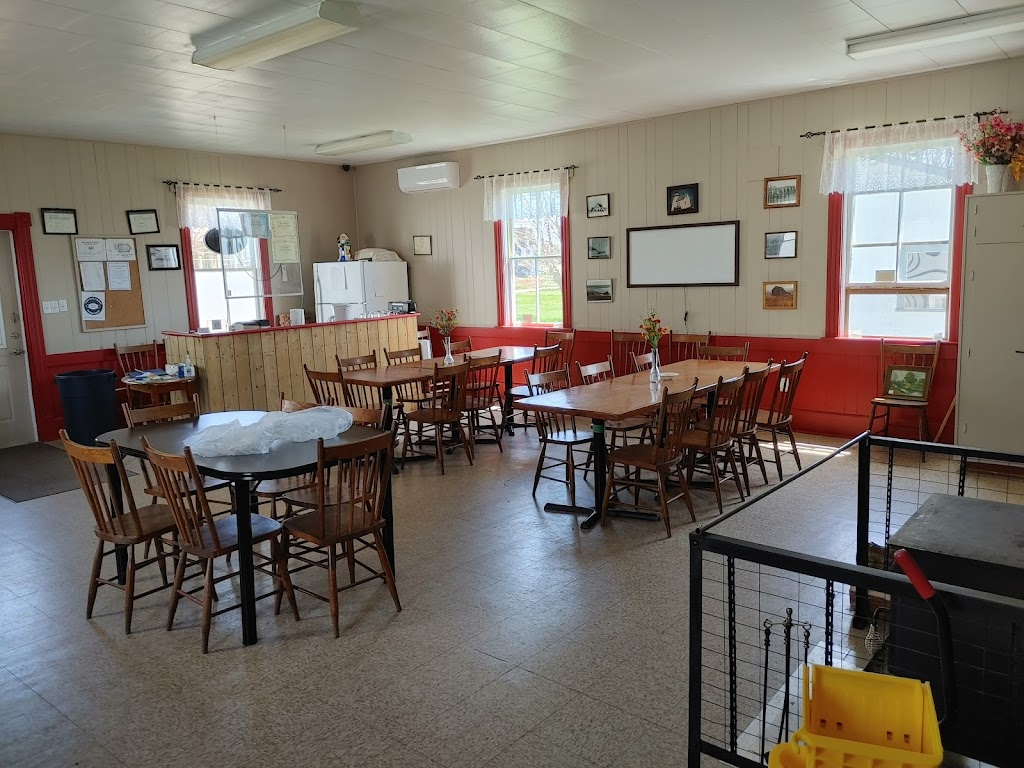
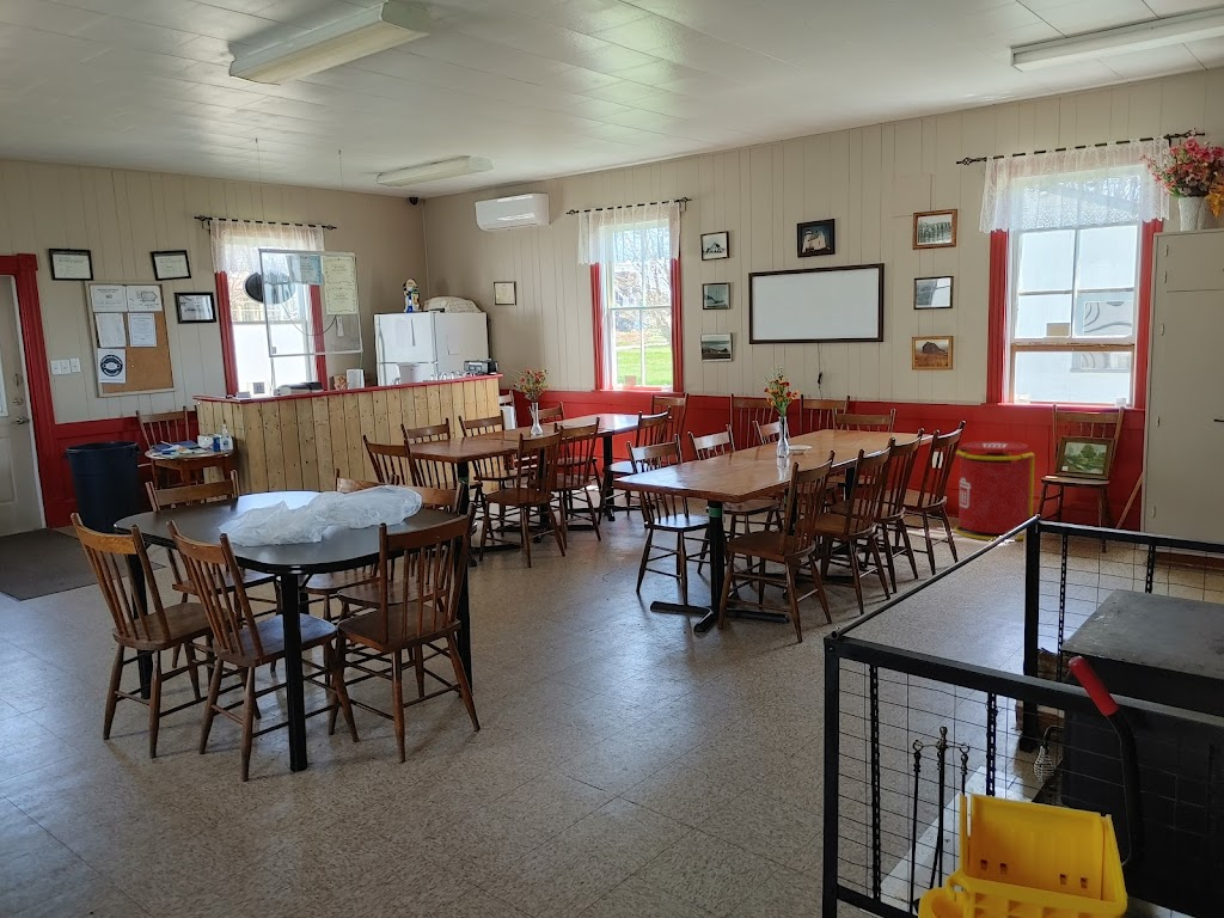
+ trash can (993, 489)
